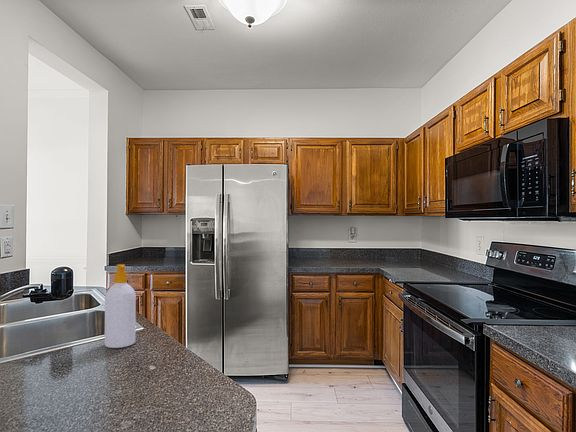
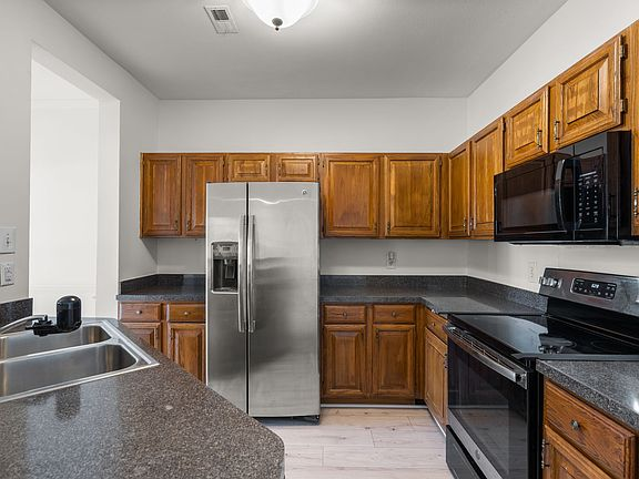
- soap bottle (120, 304)
